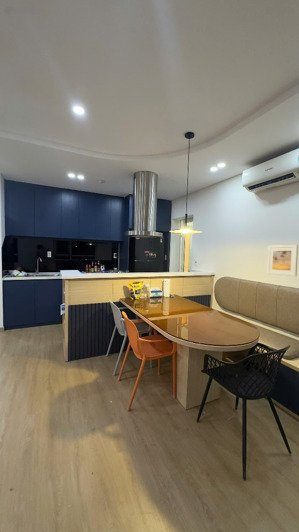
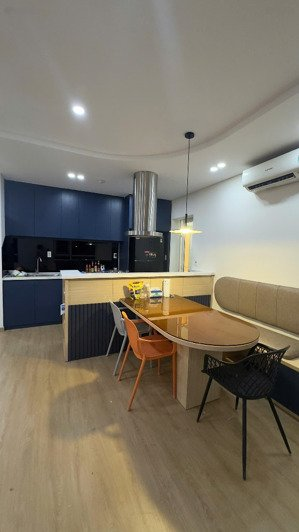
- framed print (281, 260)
